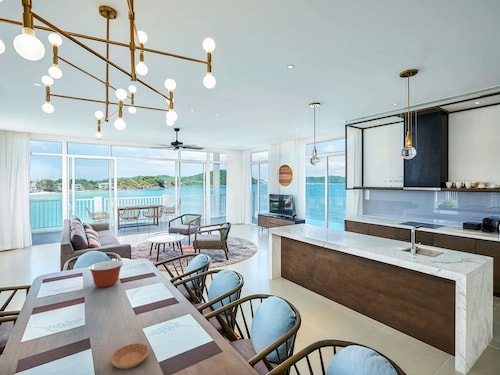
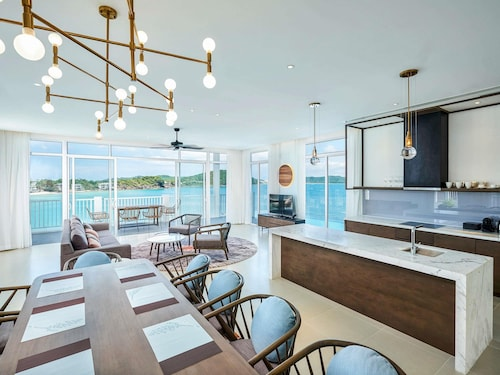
- saucer (130, 356)
- mixing bowl (106, 274)
